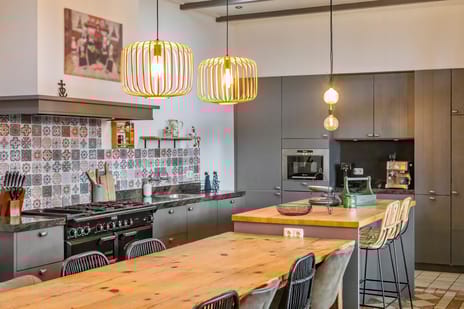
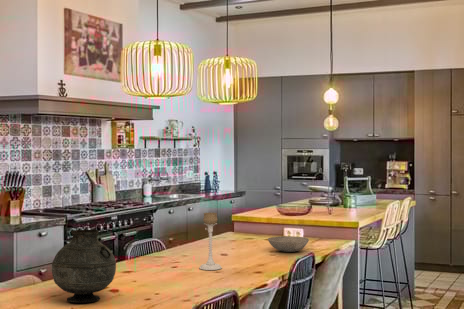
+ bowl (288, 244)
+ vase (84, 265)
+ candle holder (210, 240)
